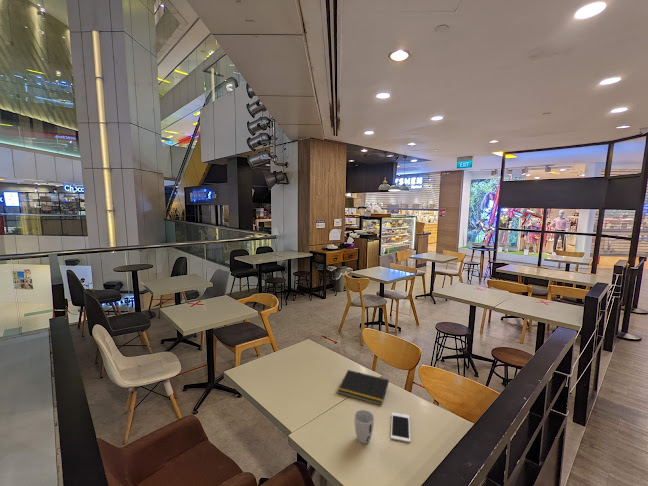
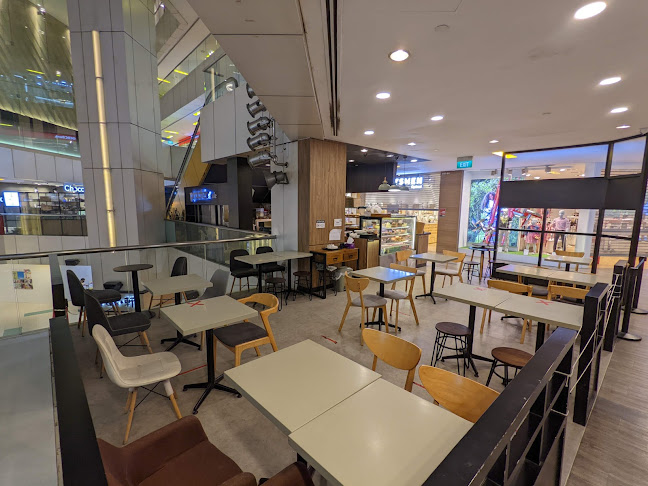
- cup (363, 427)
- notepad (363, 386)
- cell phone (400, 426)
